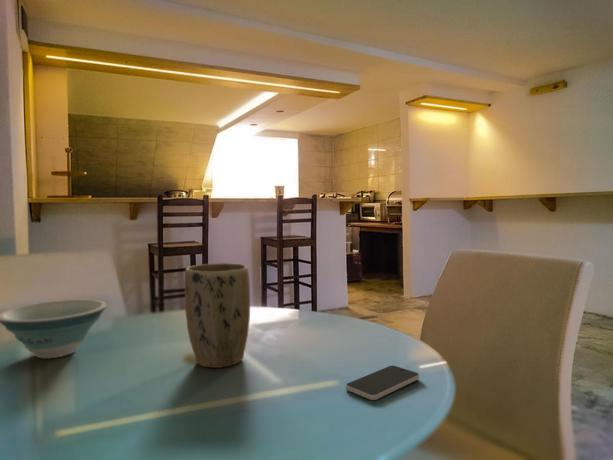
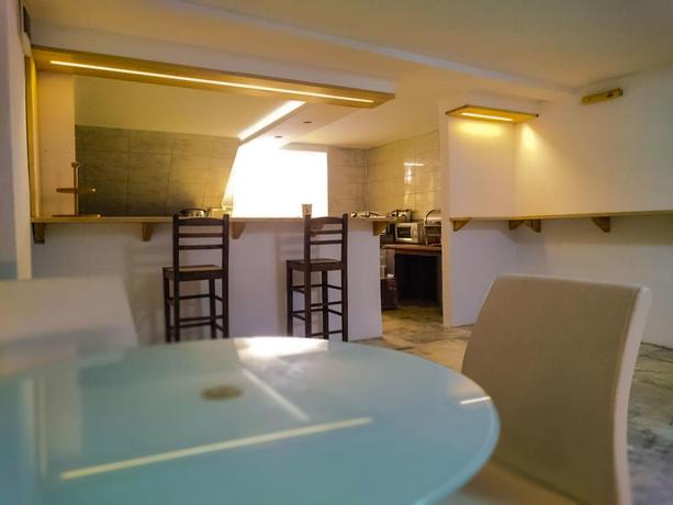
- bowl (55, 330)
- smartphone (383, 381)
- plant pot (218, 313)
